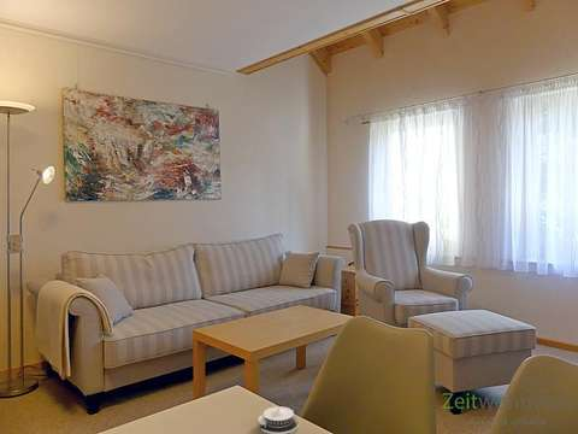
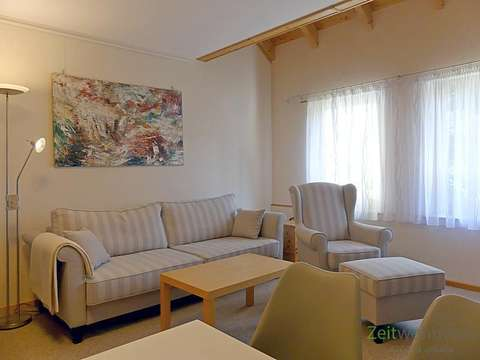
- architectural model (278, 415)
